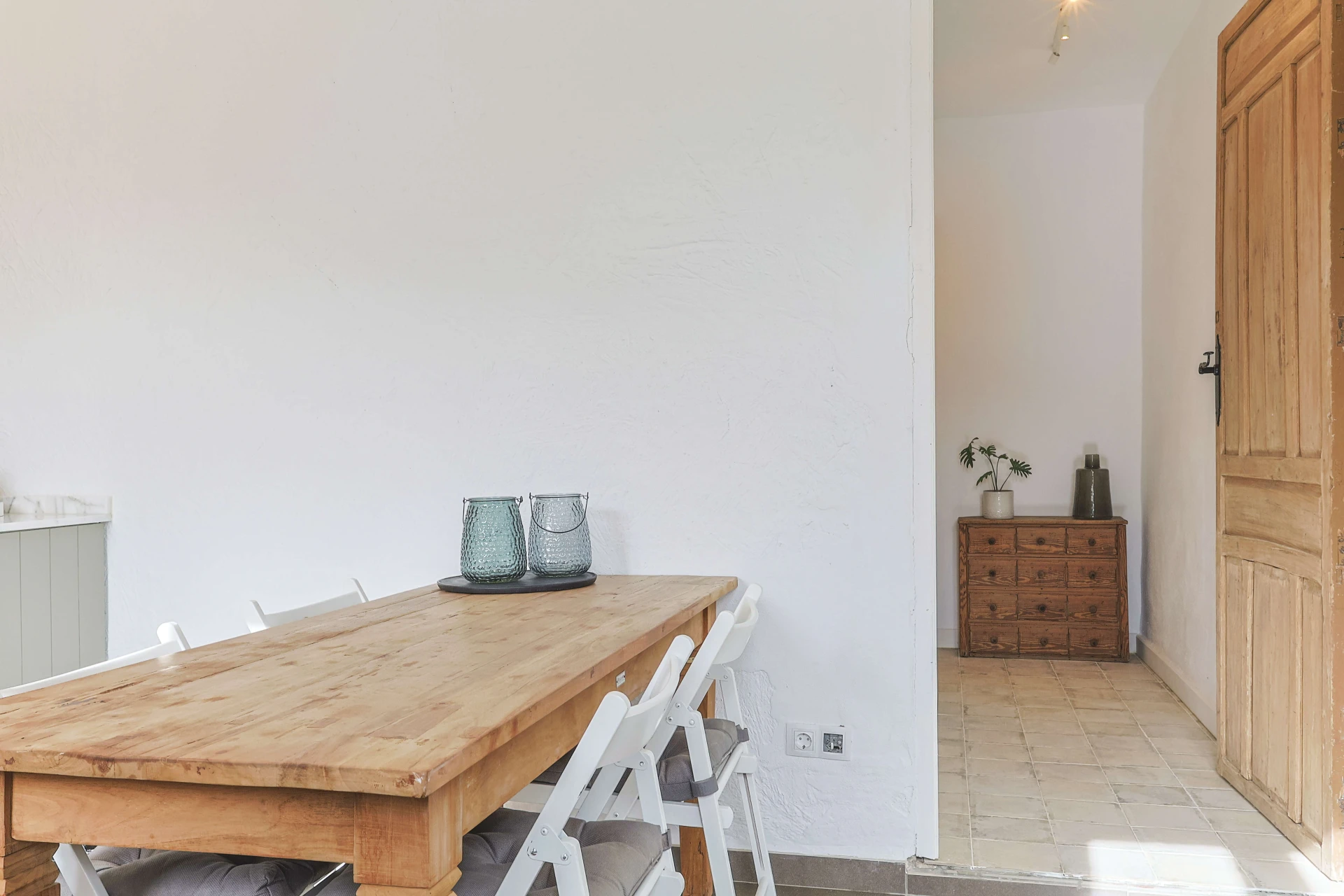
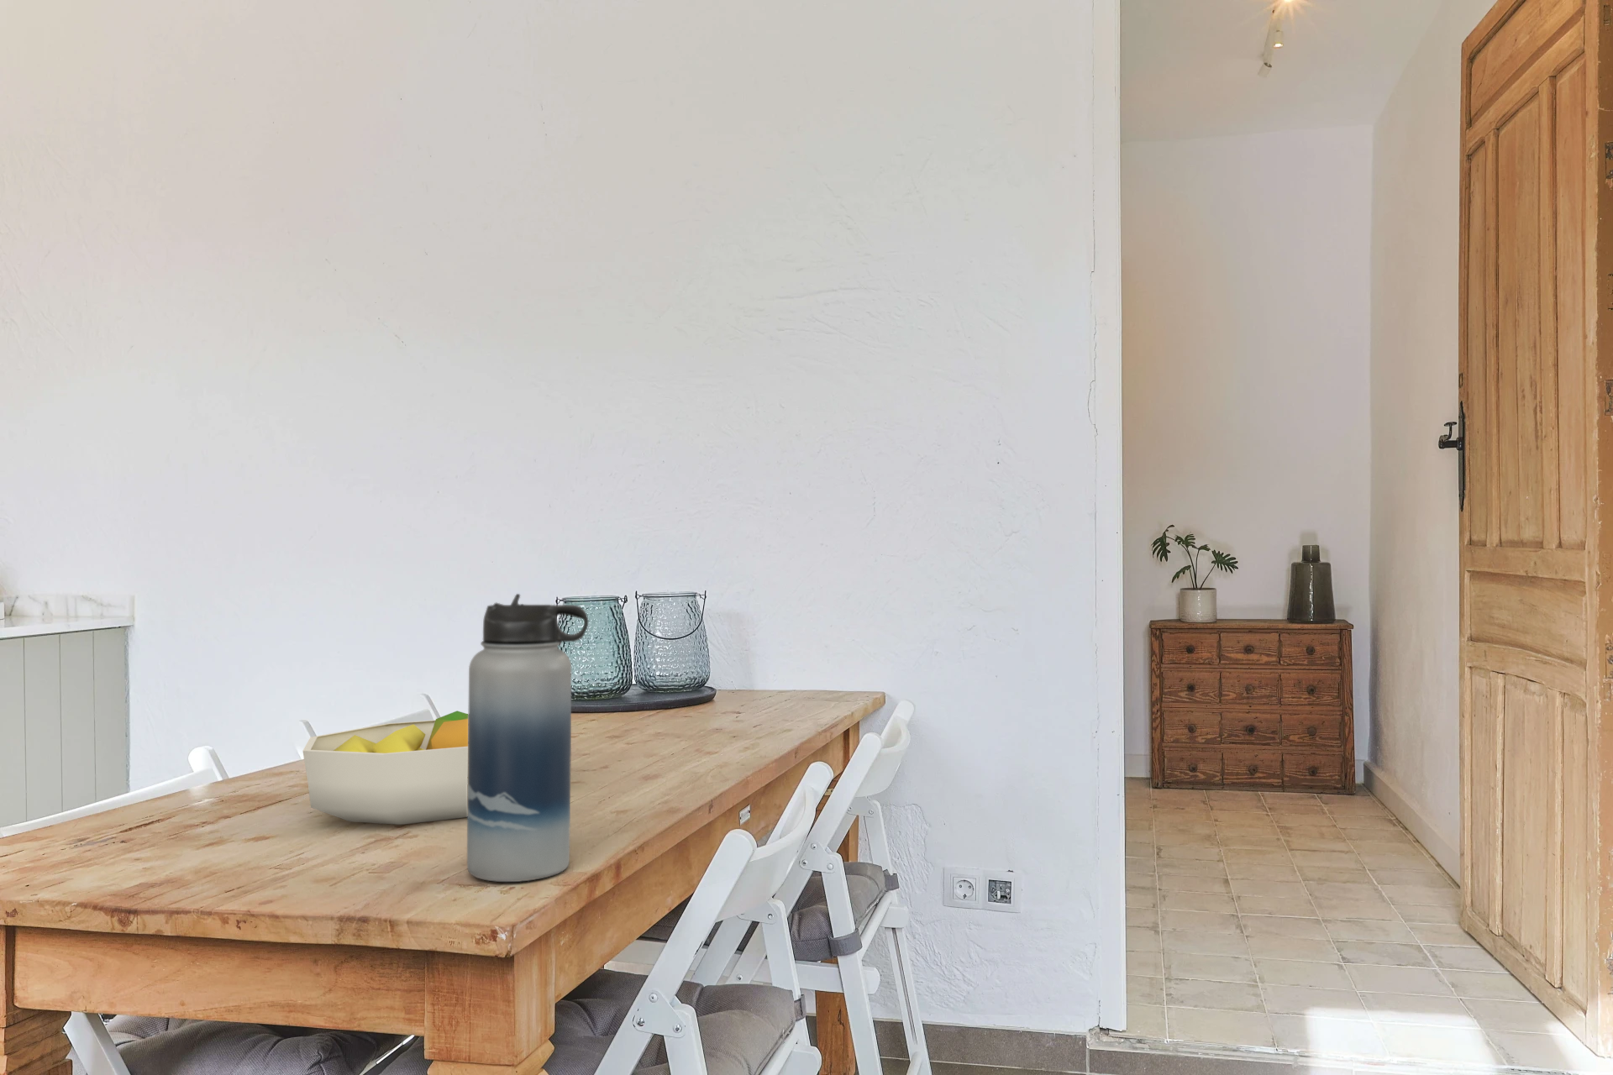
+ fruit bowl (436, 752)
+ water bottle (527, 732)
